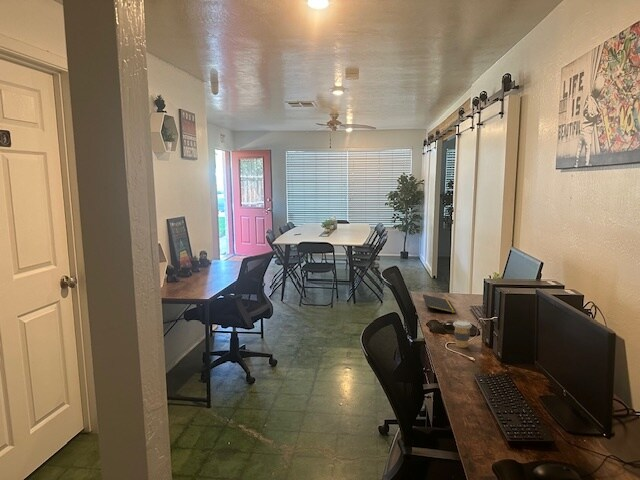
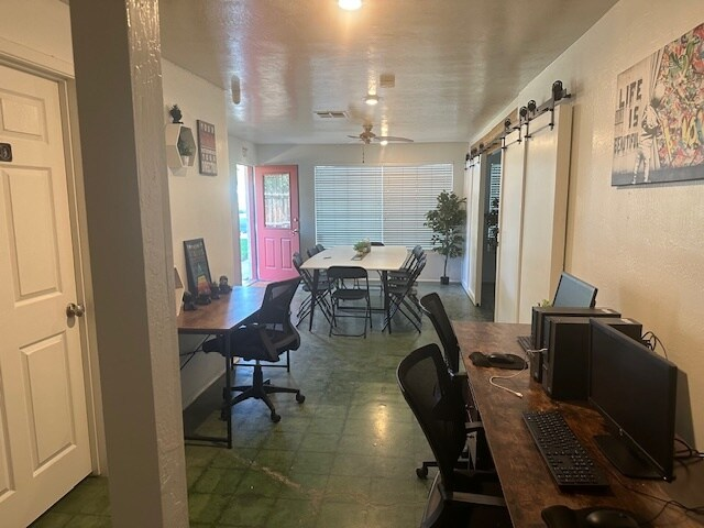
- notepad (438, 303)
- coffee cup (461, 334)
